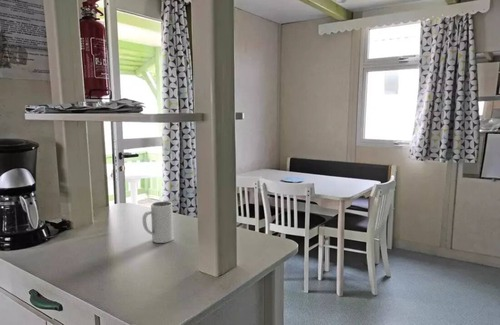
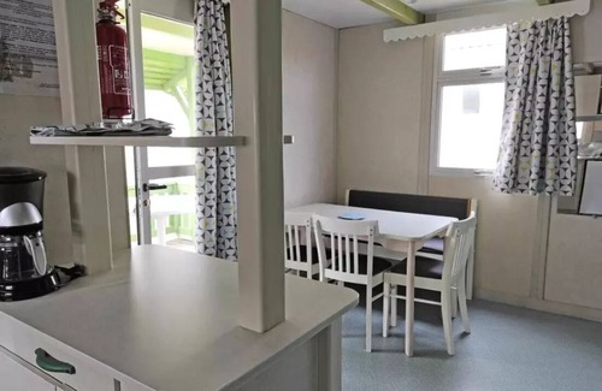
- mug (157, 222)
